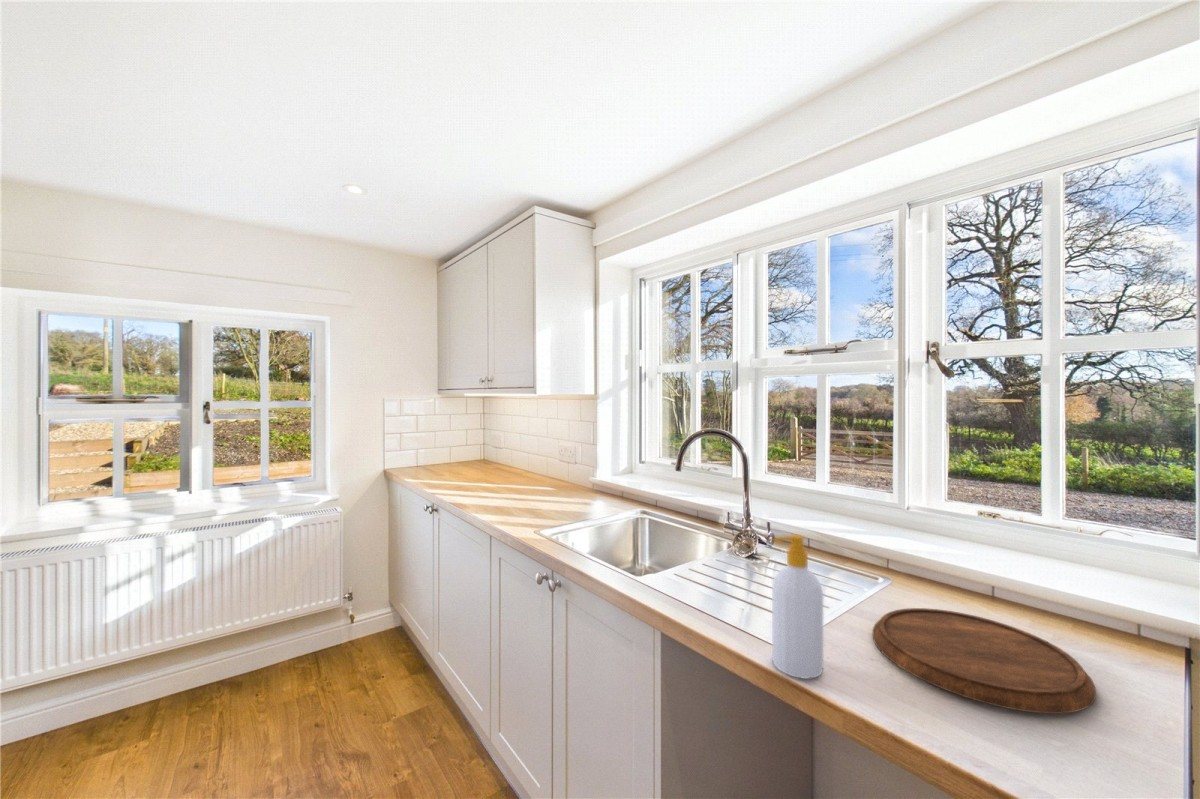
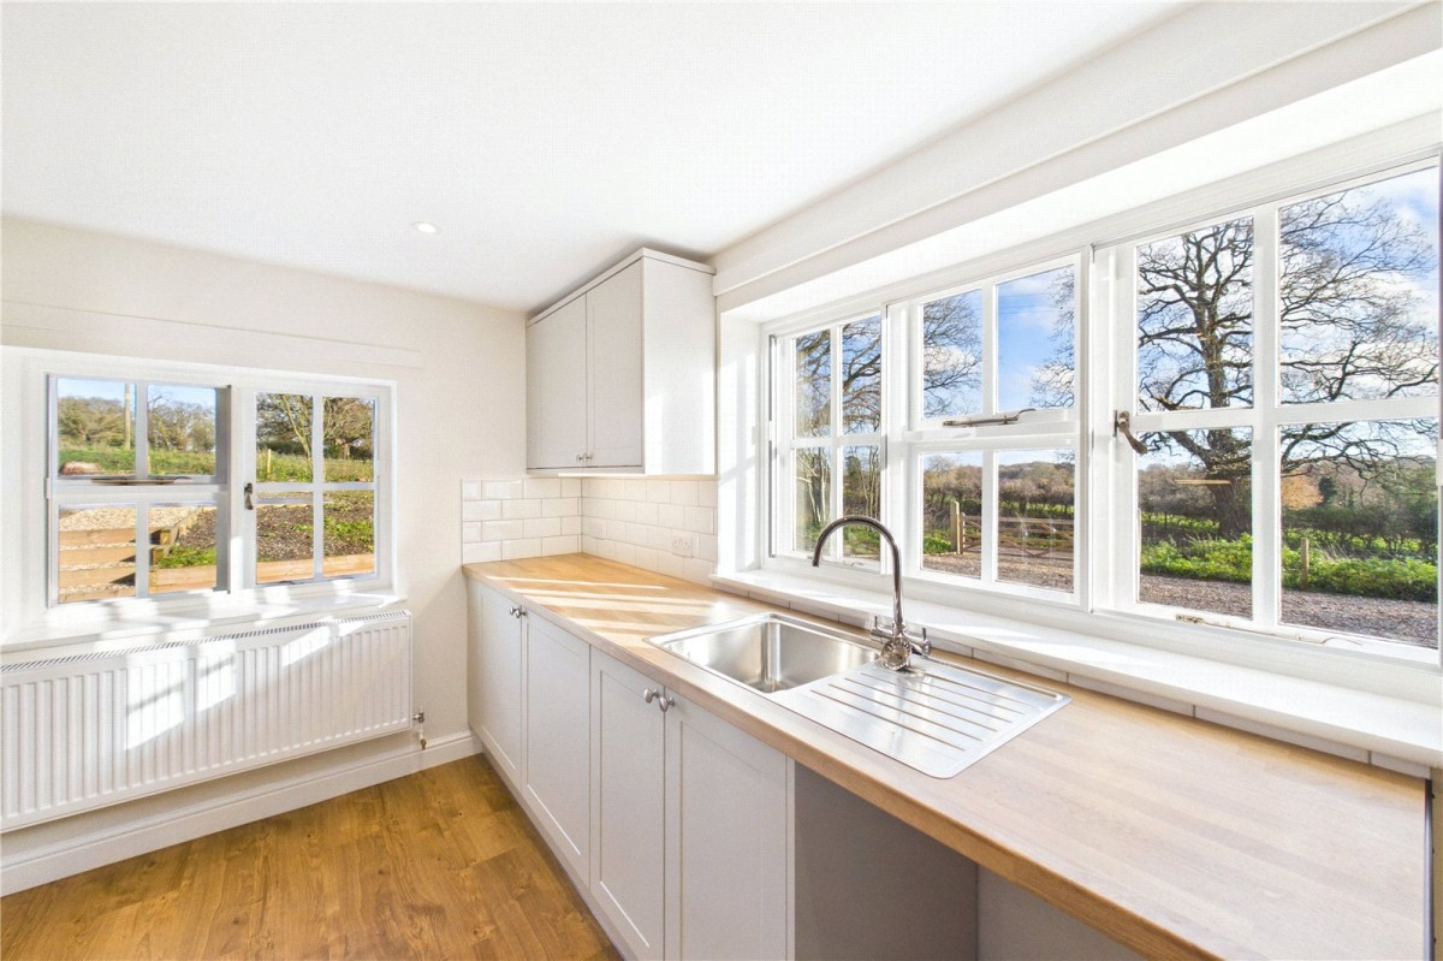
- cutting board (971, 649)
- soap bottle (795, 600)
